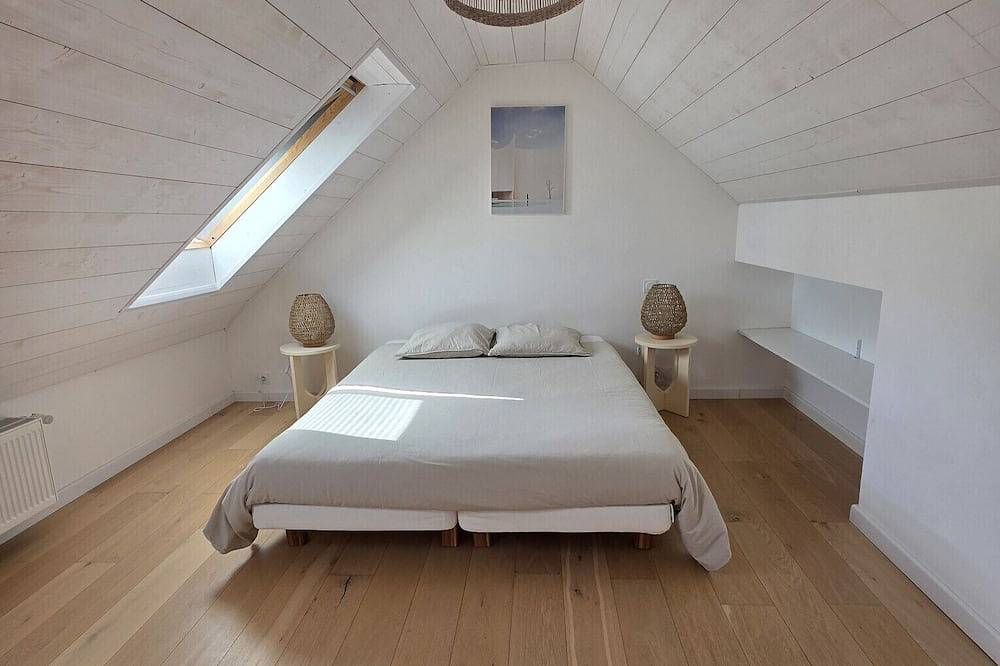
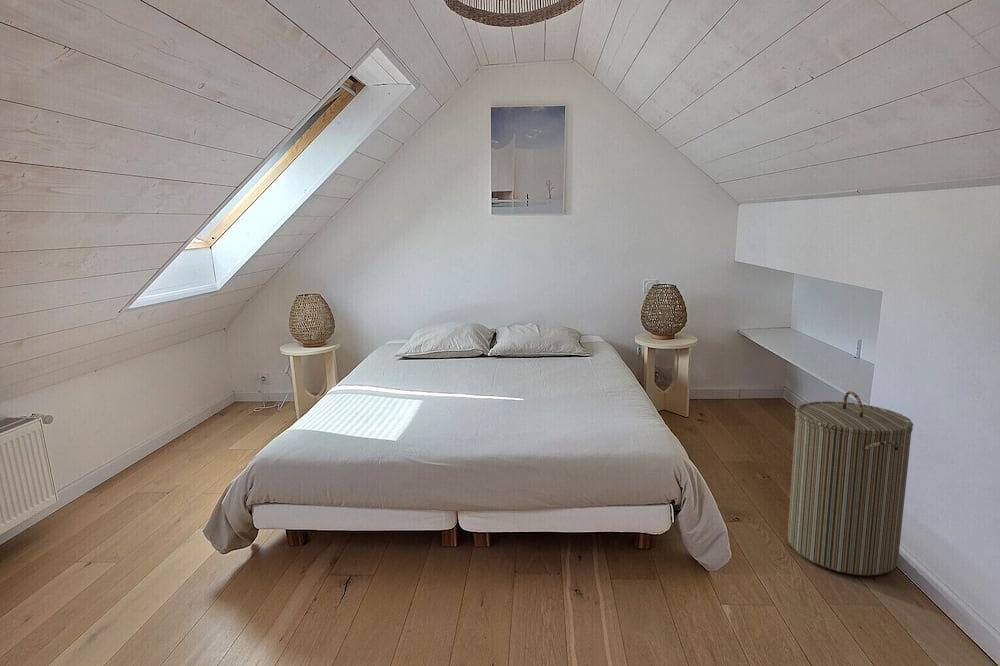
+ laundry hamper (846, 472)
